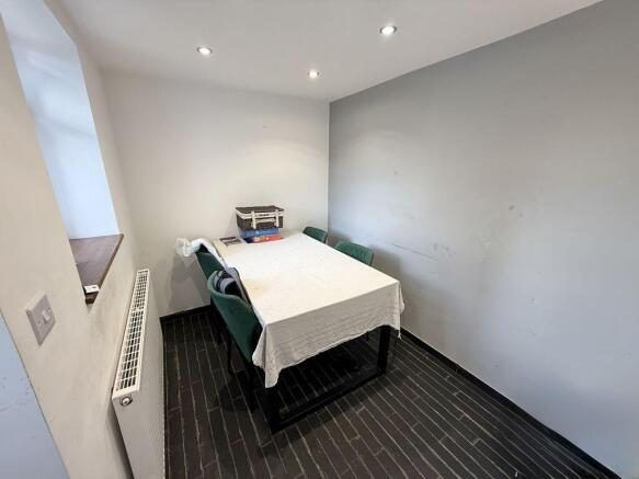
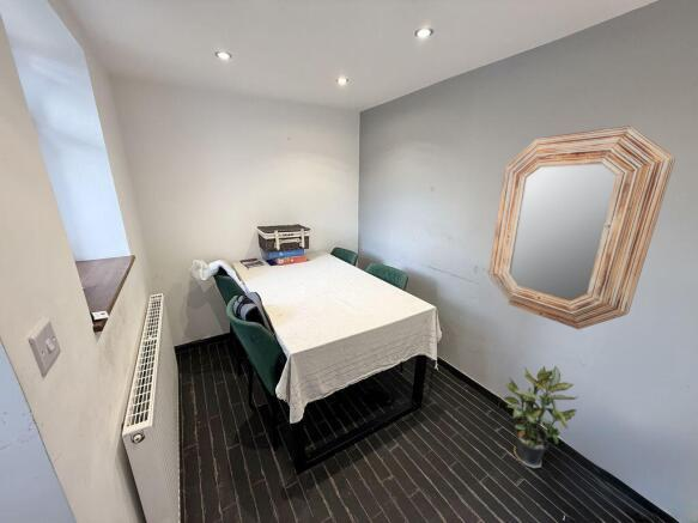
+ potted plant (535, 412)
+ home mirror (556, 232)
